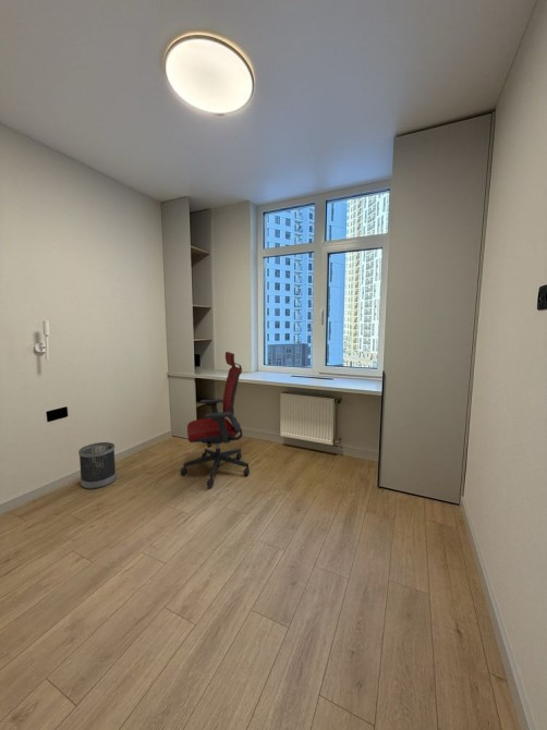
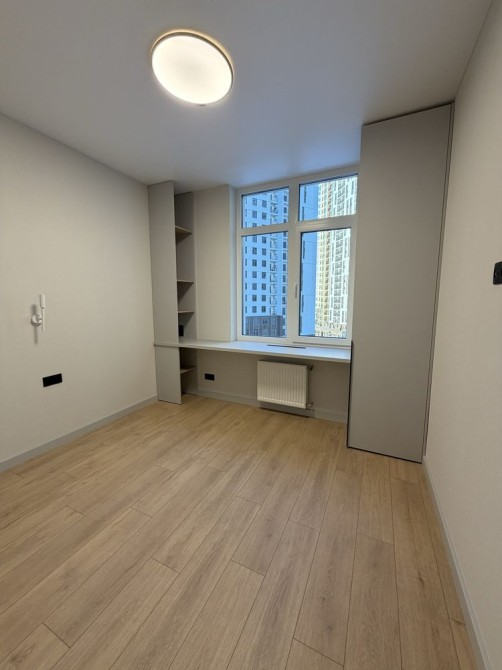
- wastebasket (98, 464)
- office chair (212, 412)
